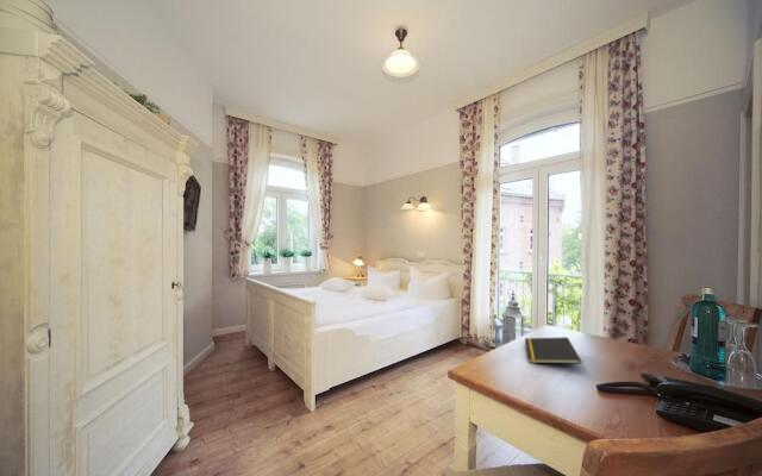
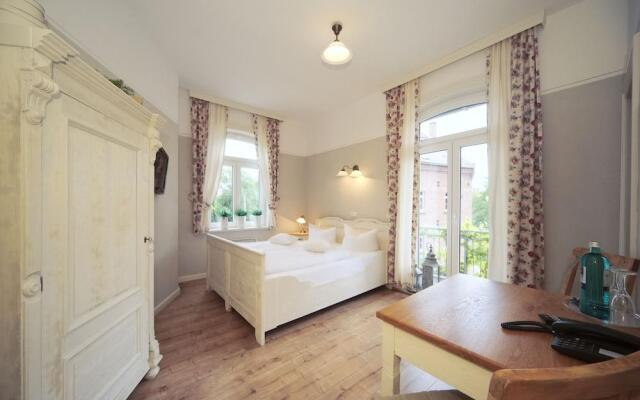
- notepad (549, 349)
